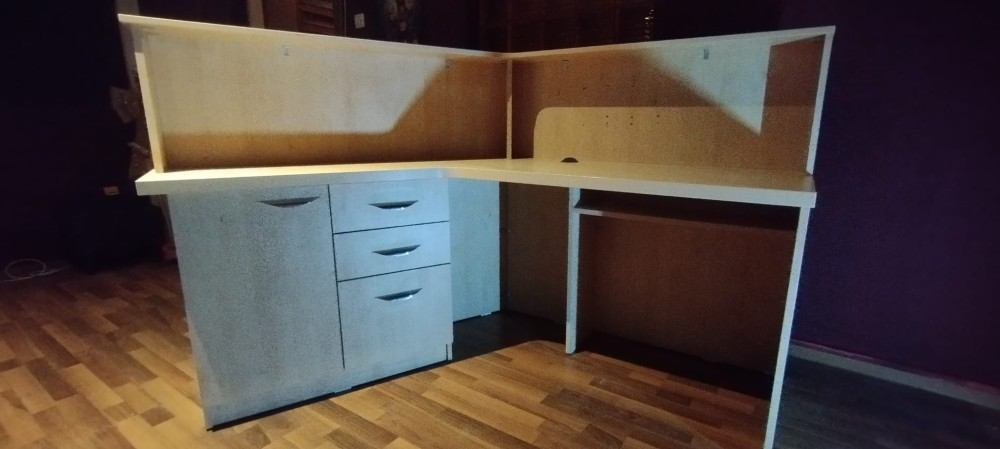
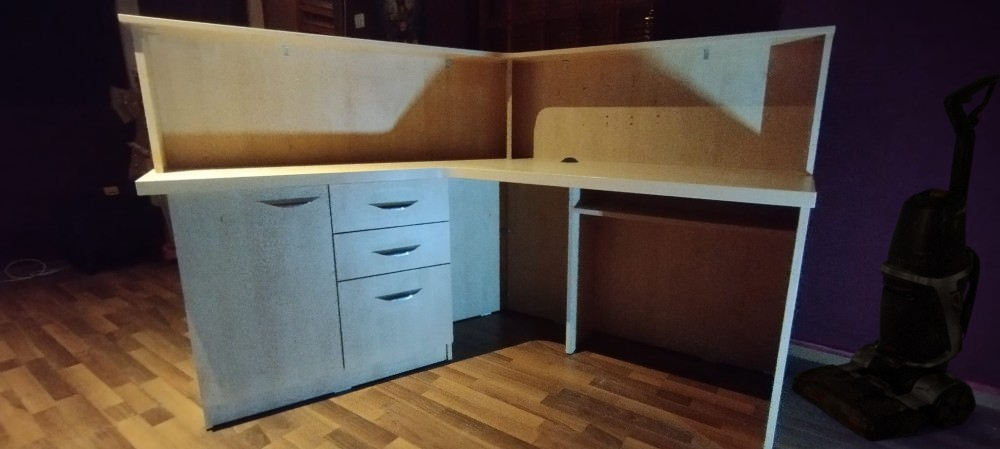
+ vacuum cleaner (902, 251)
